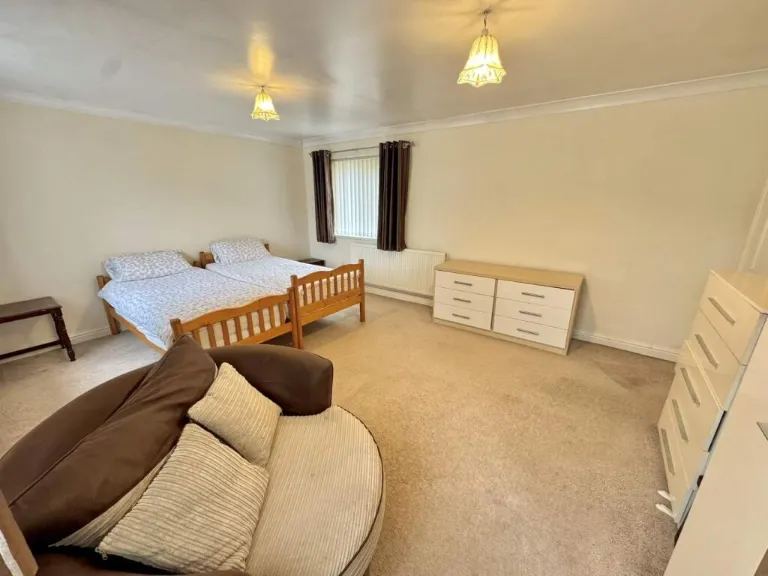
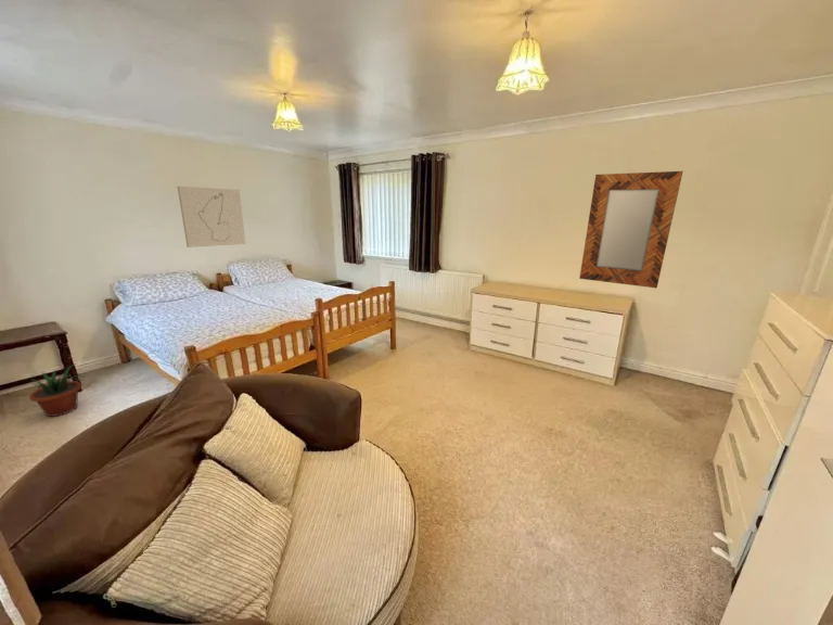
+ wall art (214, 217)
+ home mirror (626, 230)
+ potted plant (62, 391)
